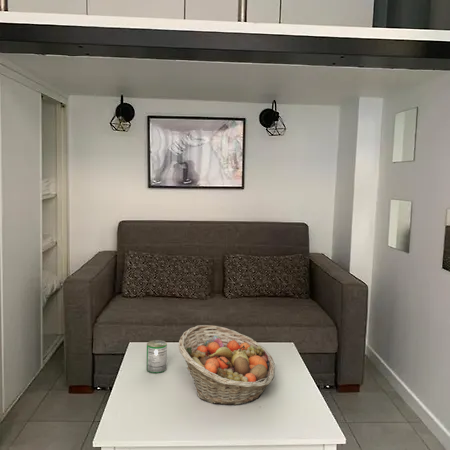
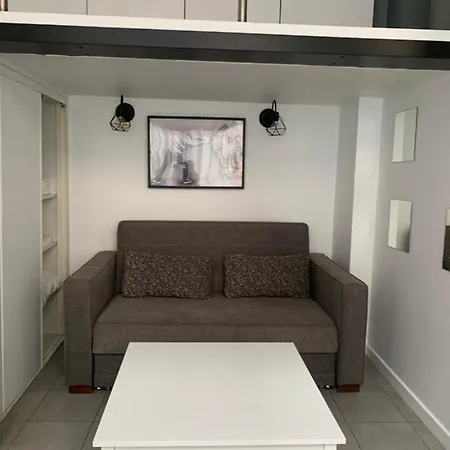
- fruit basket (227, 362)
- can (156, 356)
